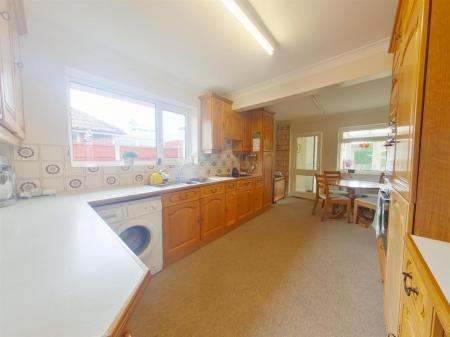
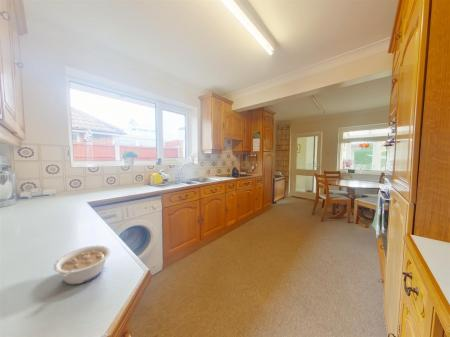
+ legume (84, 264)
